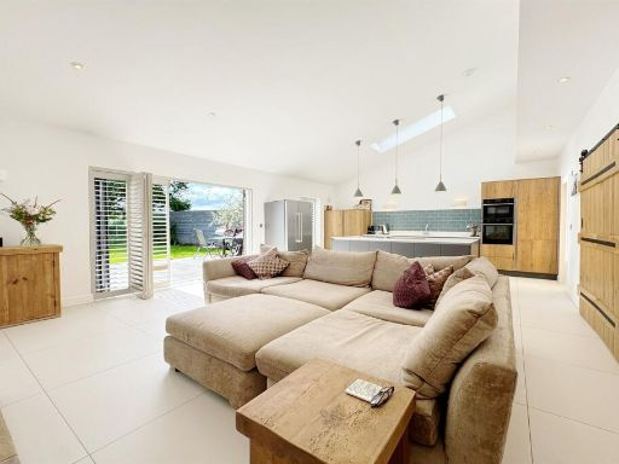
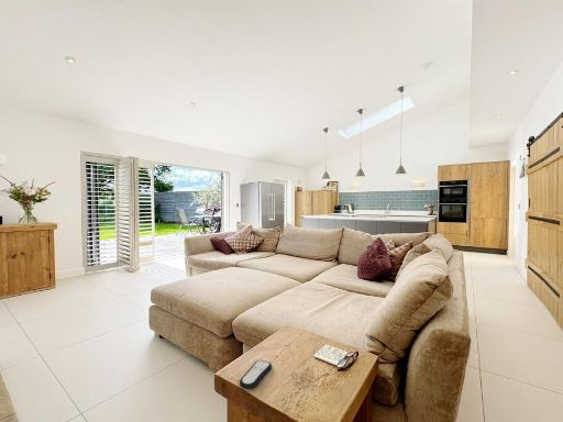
+ remote control (255, 374)
